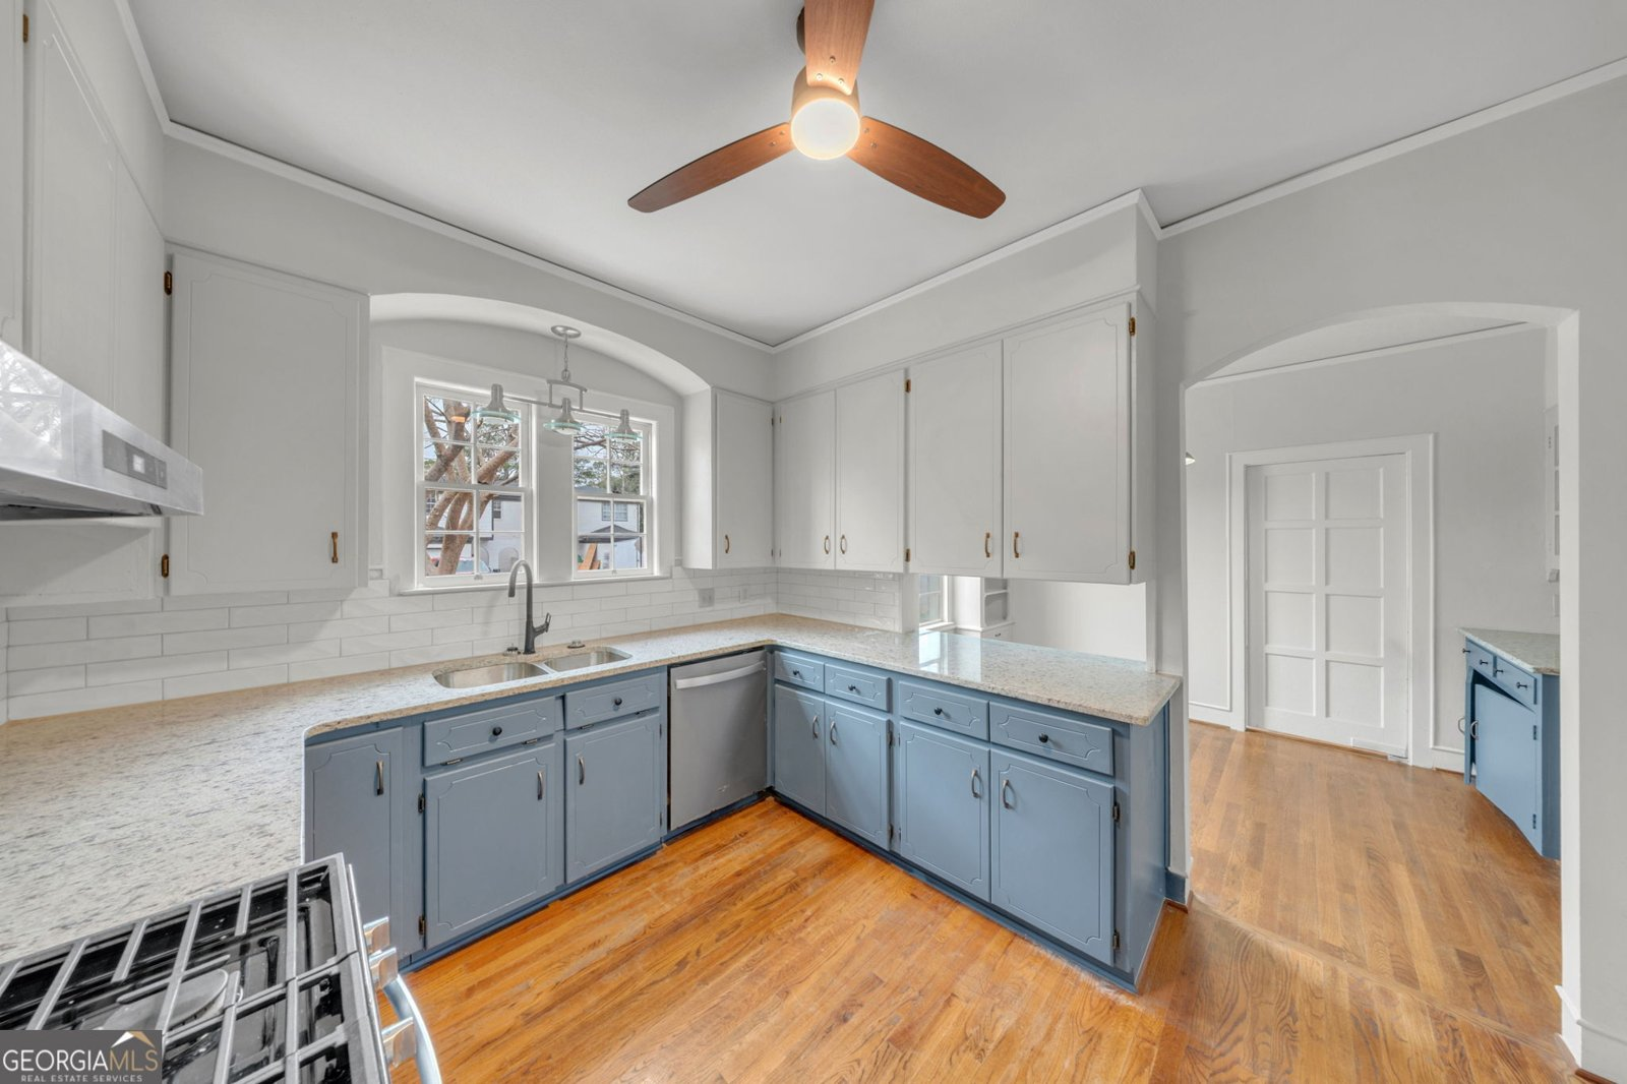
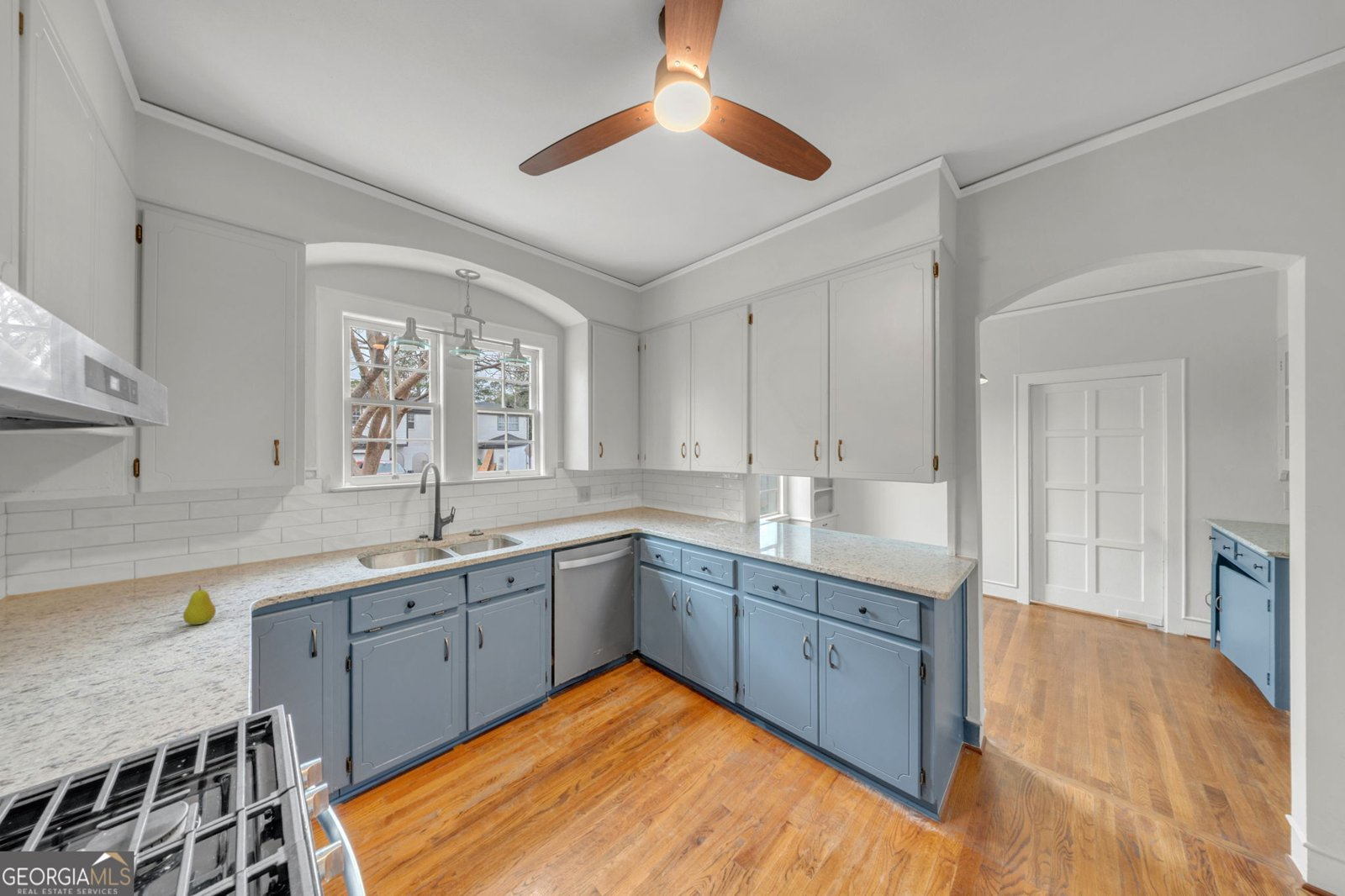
+ fruit (199, 603)
